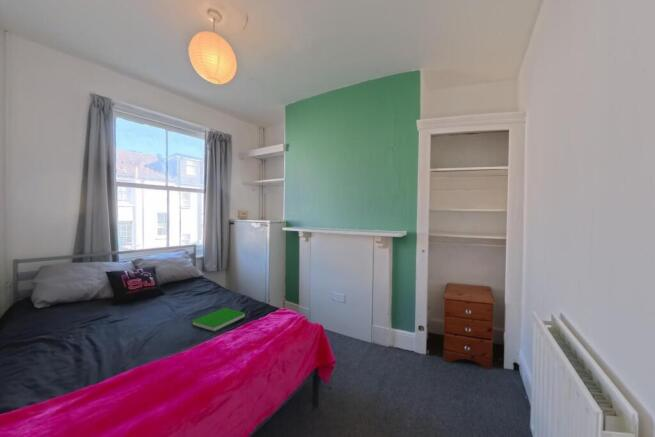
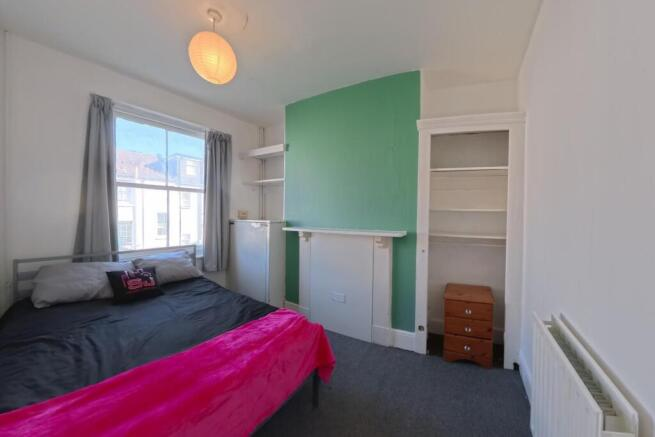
- book (219, 318)
